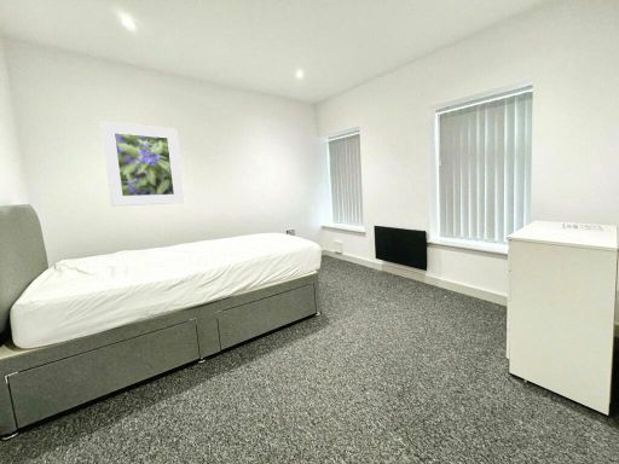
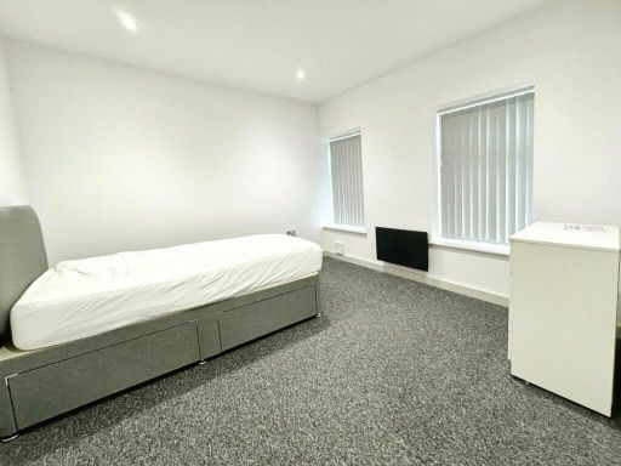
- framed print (145, 166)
